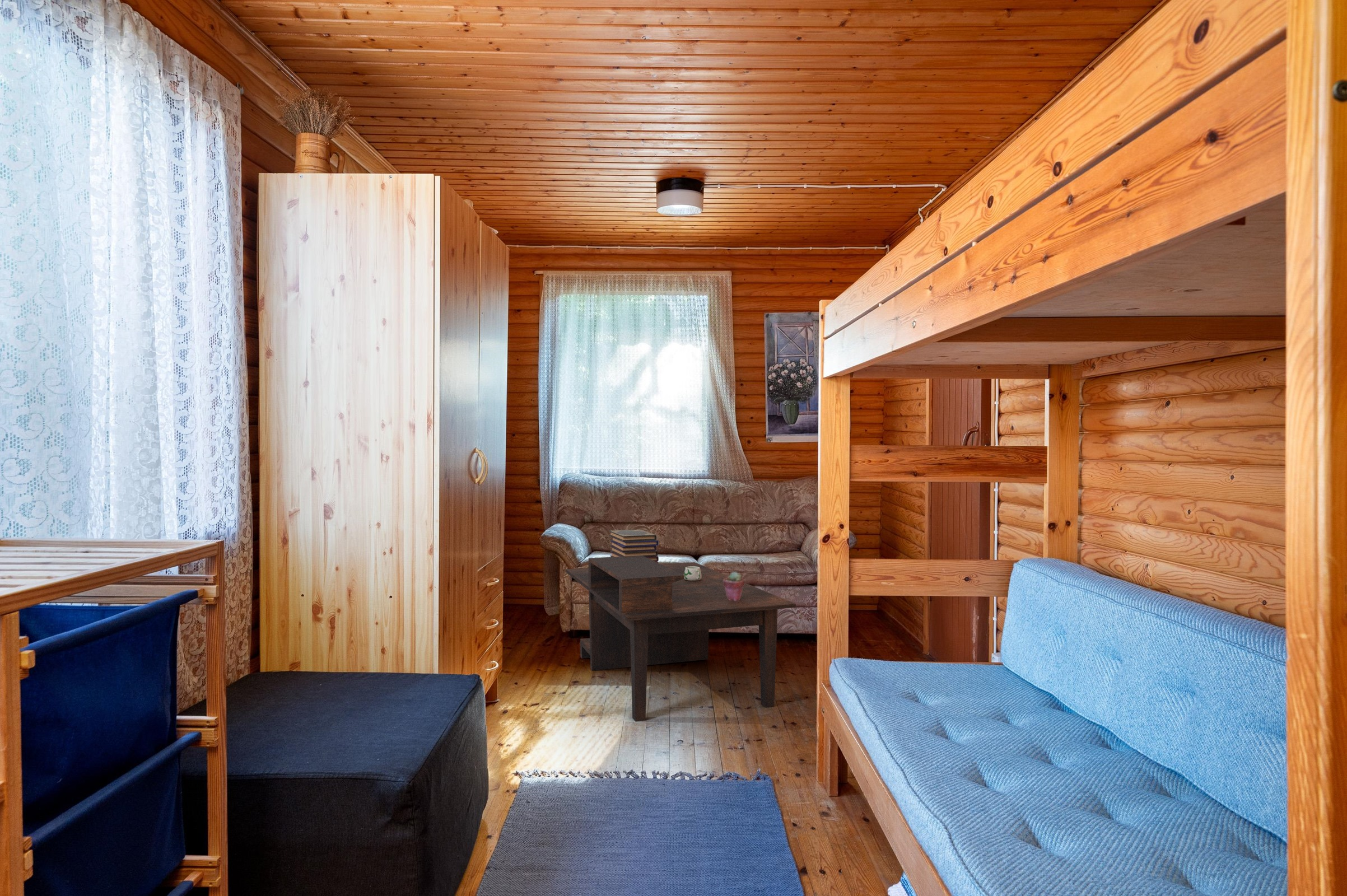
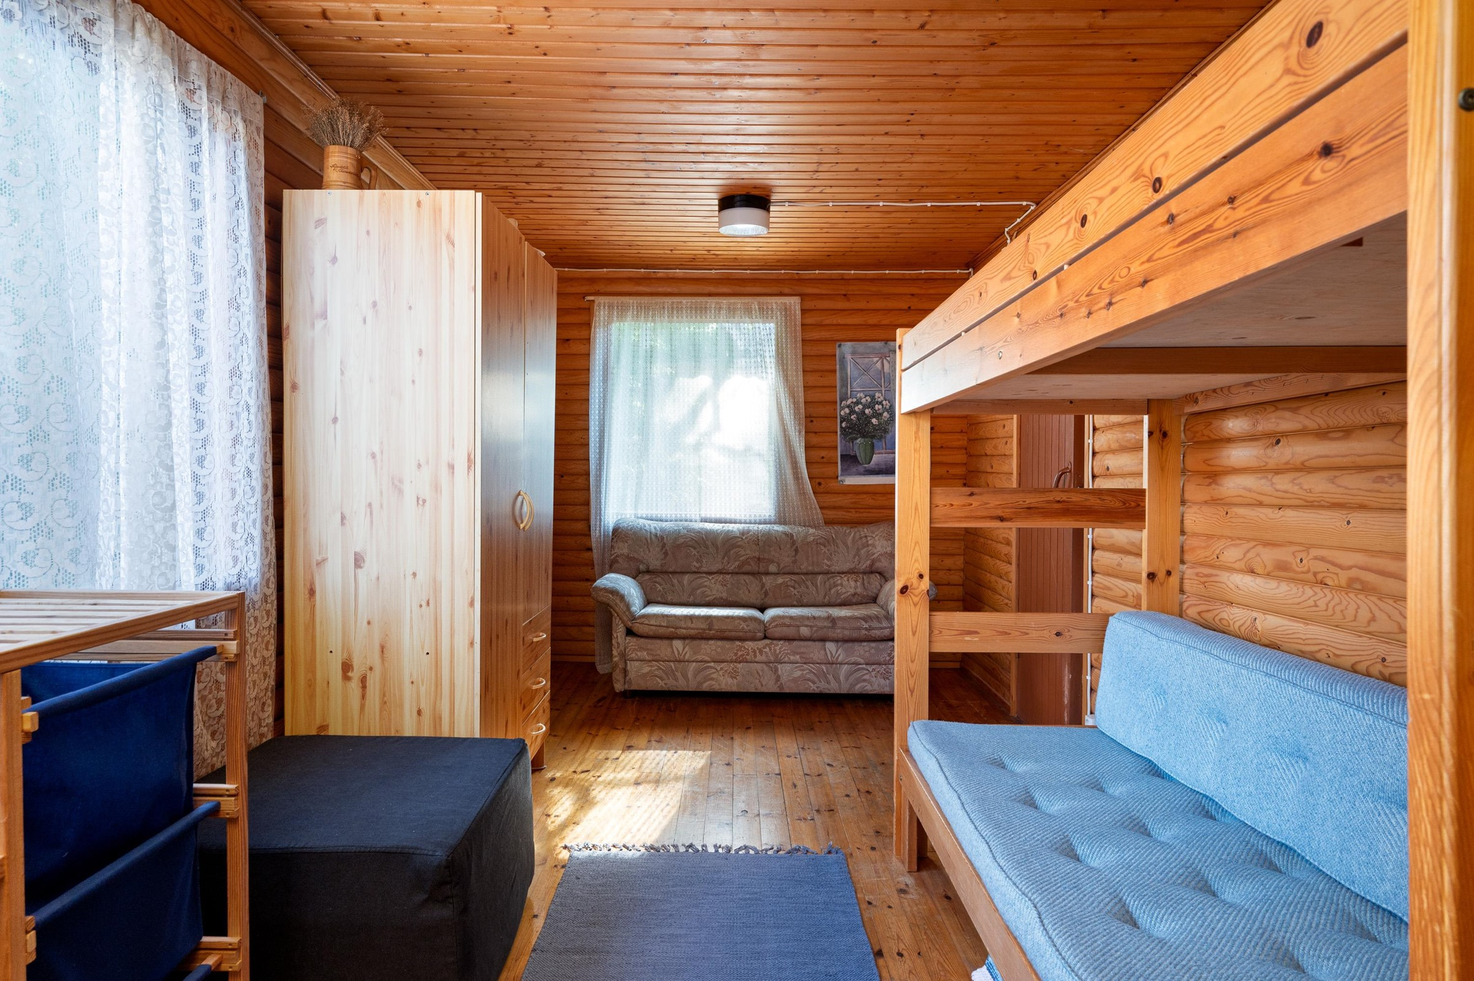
- potted succulent (734, 585)
- coffee table (666, 617)
- mug (694, 573)
- book stack (633, 553)
